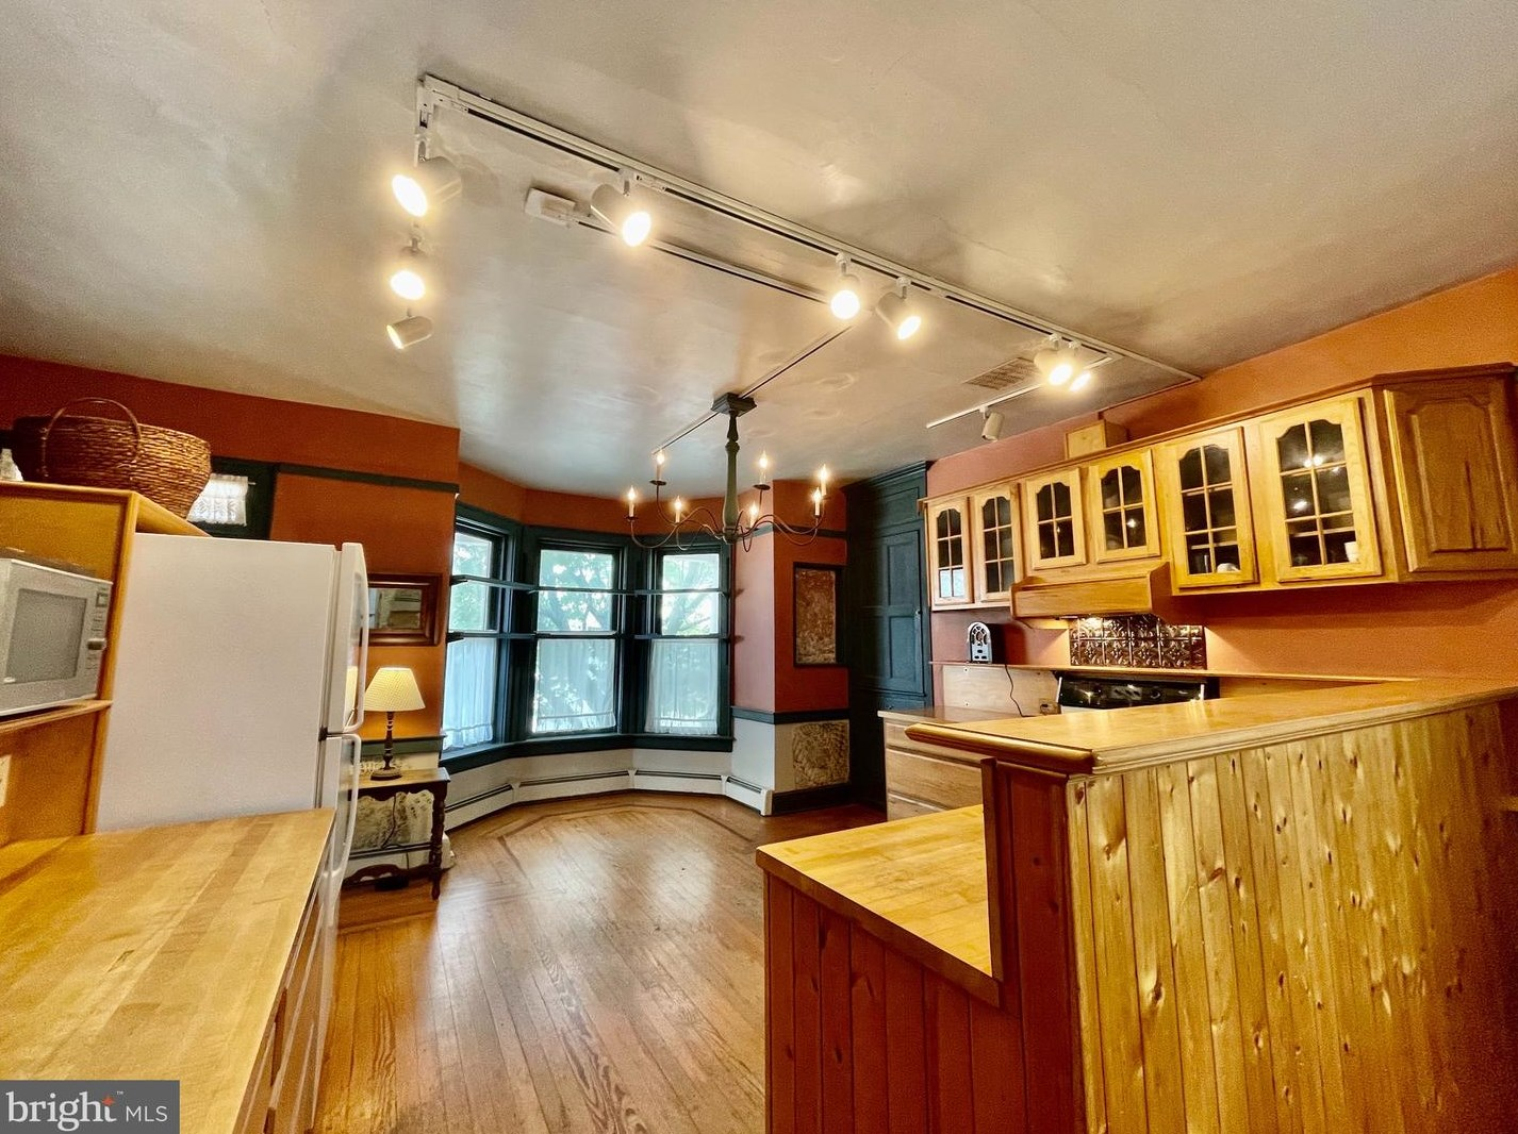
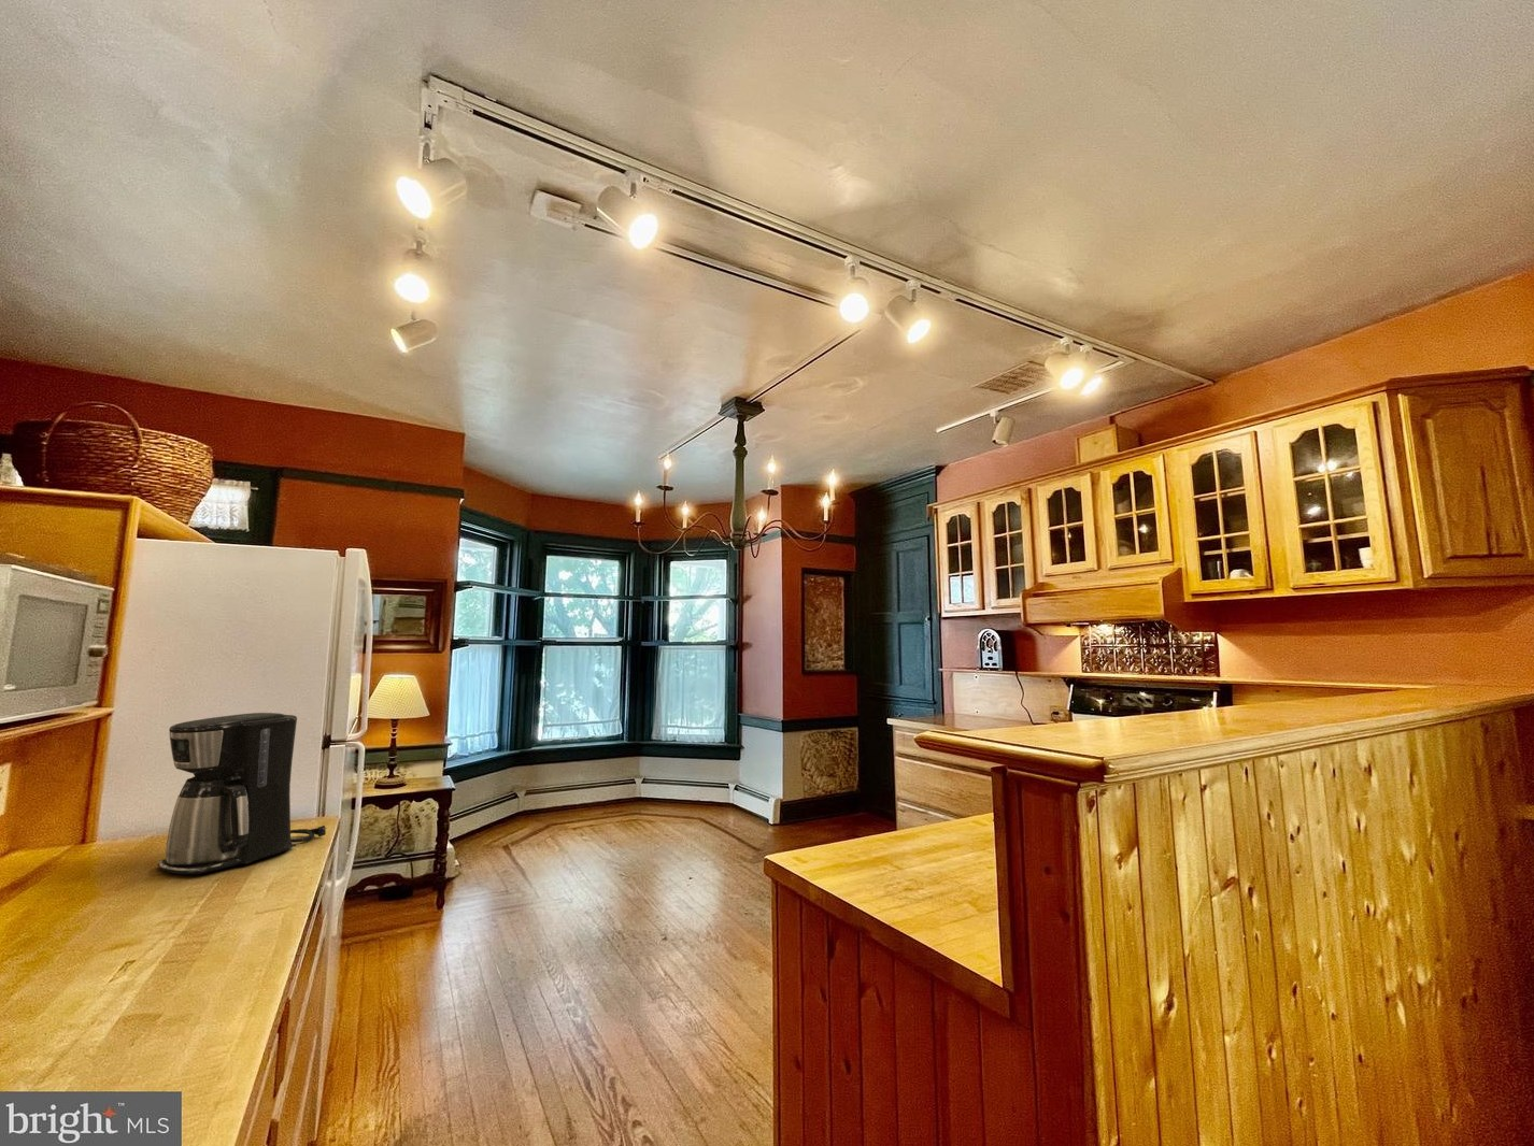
+ coffee maker (255, 785)
